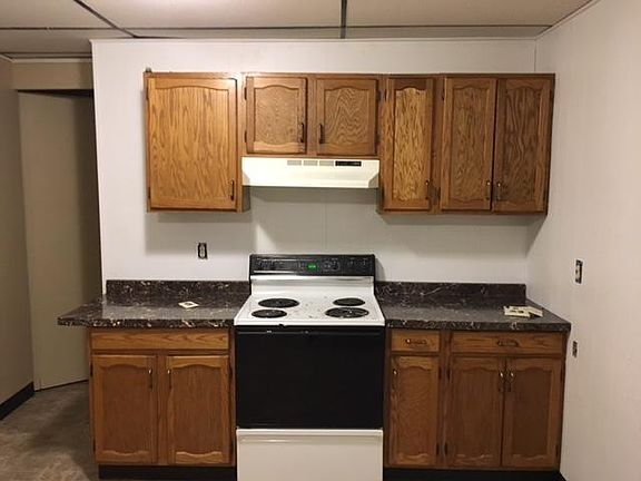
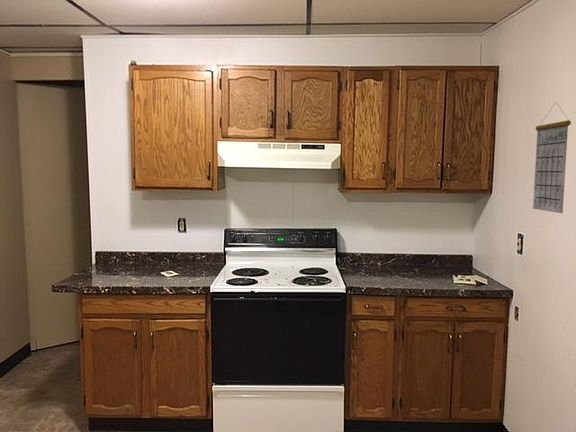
+ calendar (550, 157)
